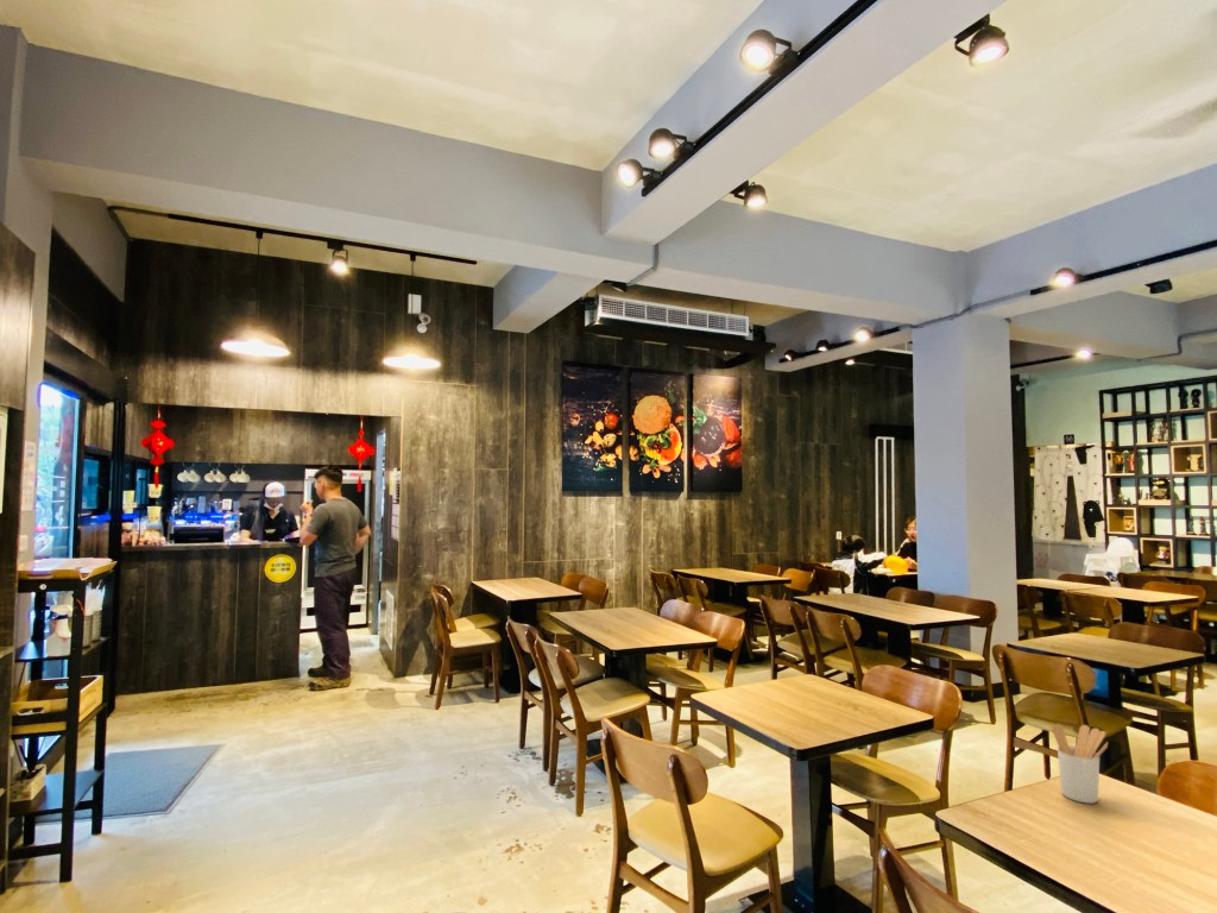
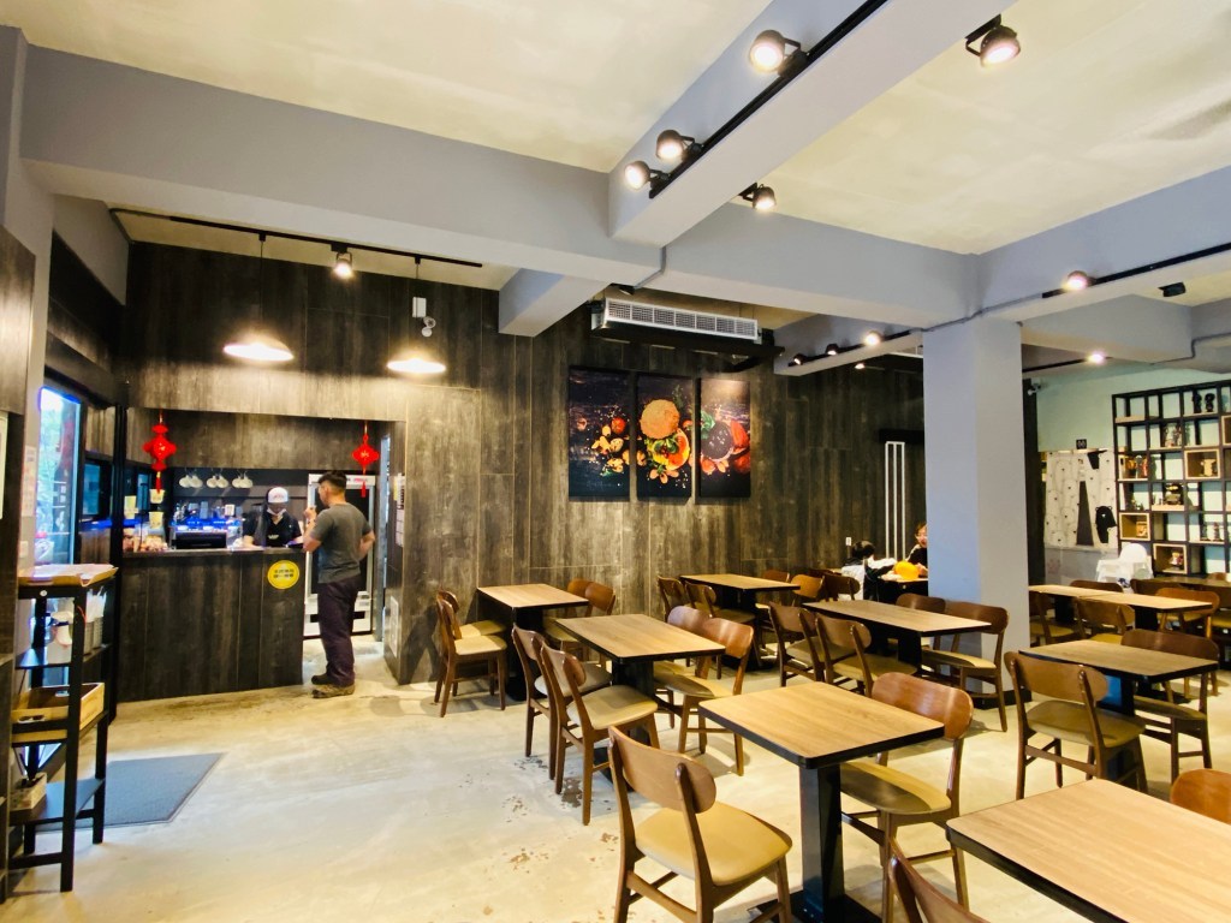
- utensil holder (1083, 761)
